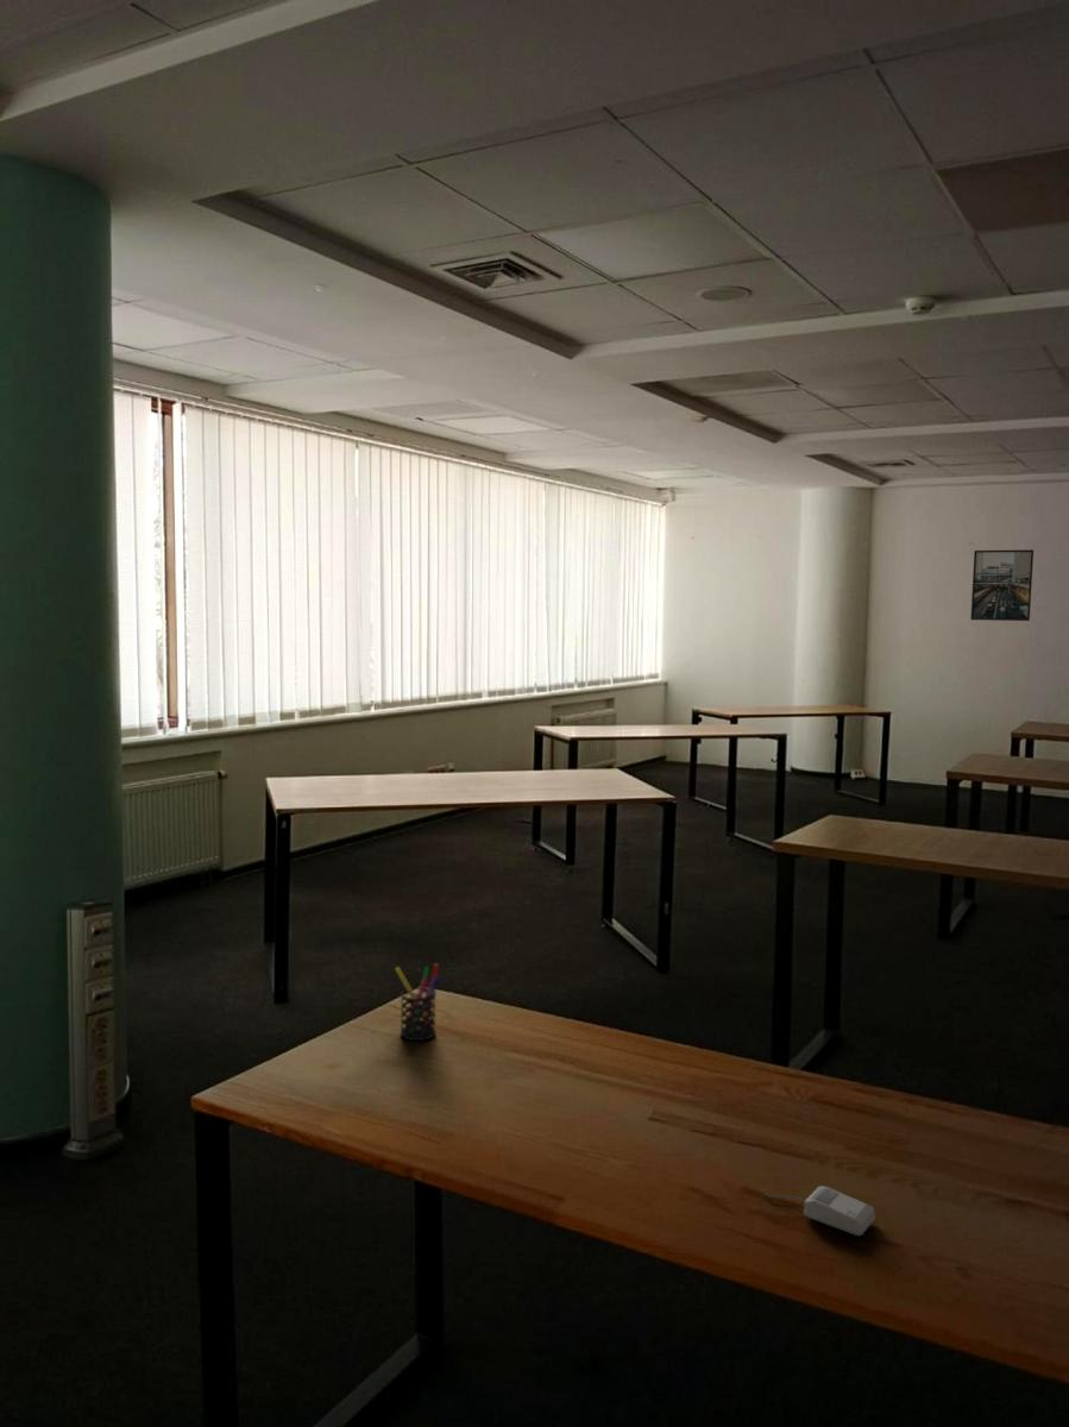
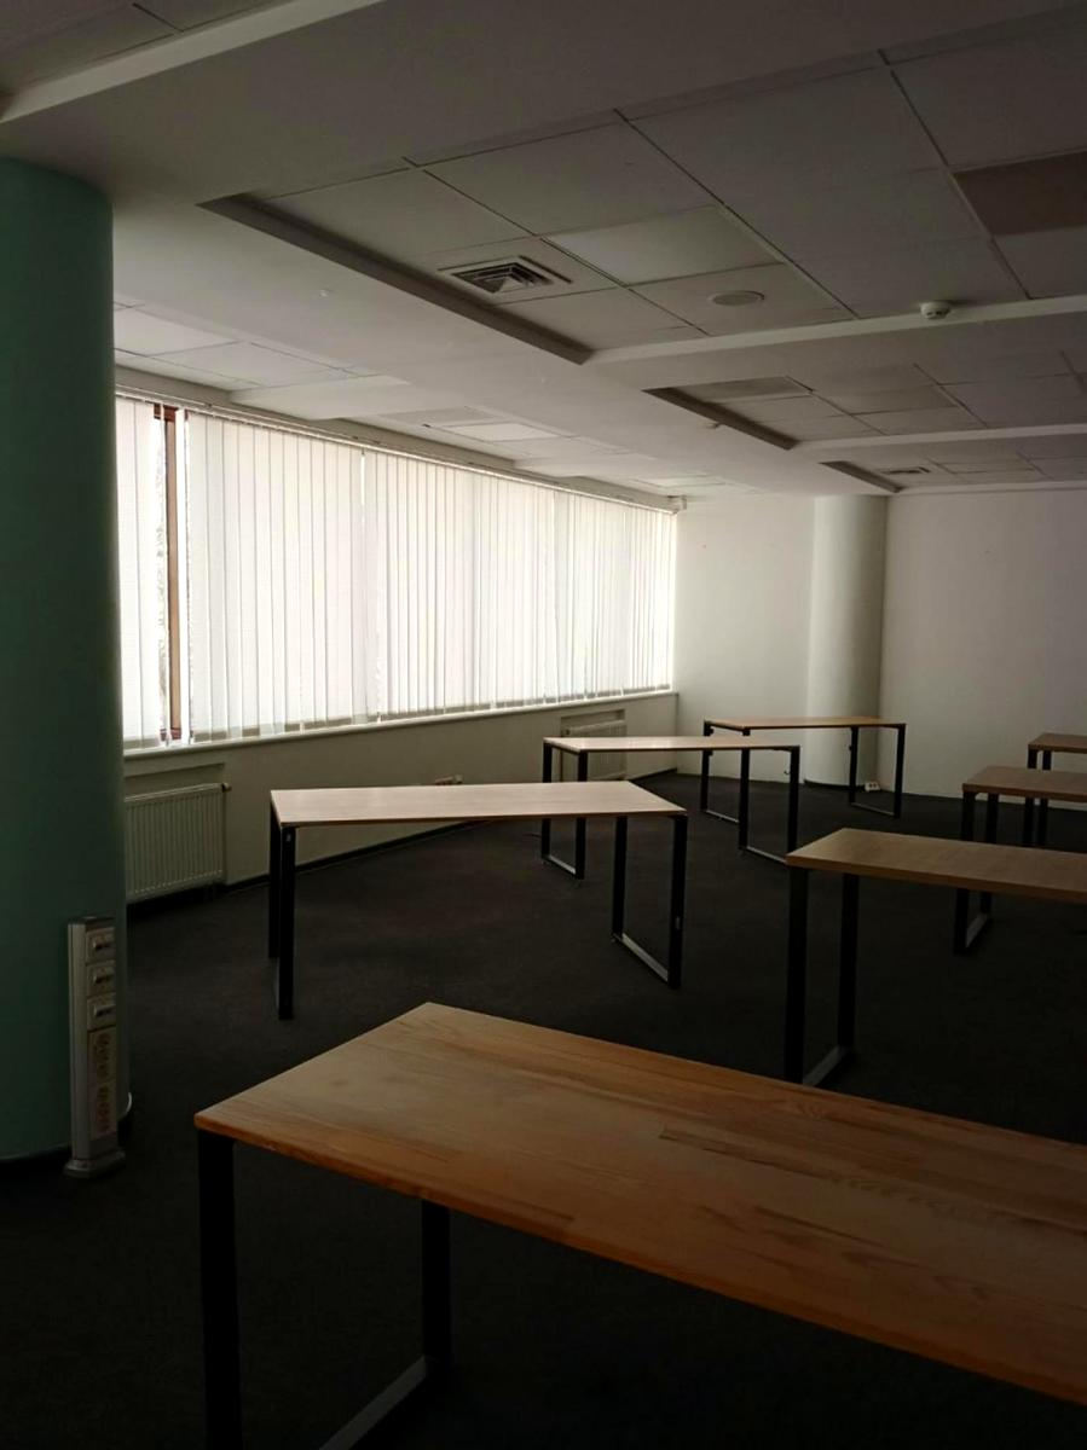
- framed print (1001, 585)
- computer mouse (816, 1201)
- pen holder (421, 997)
